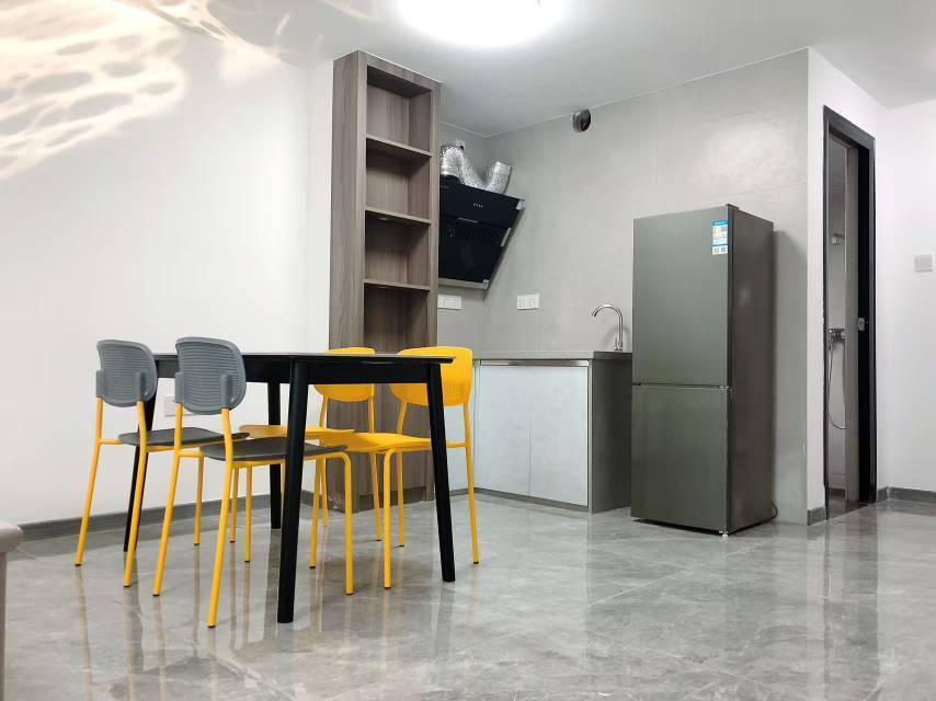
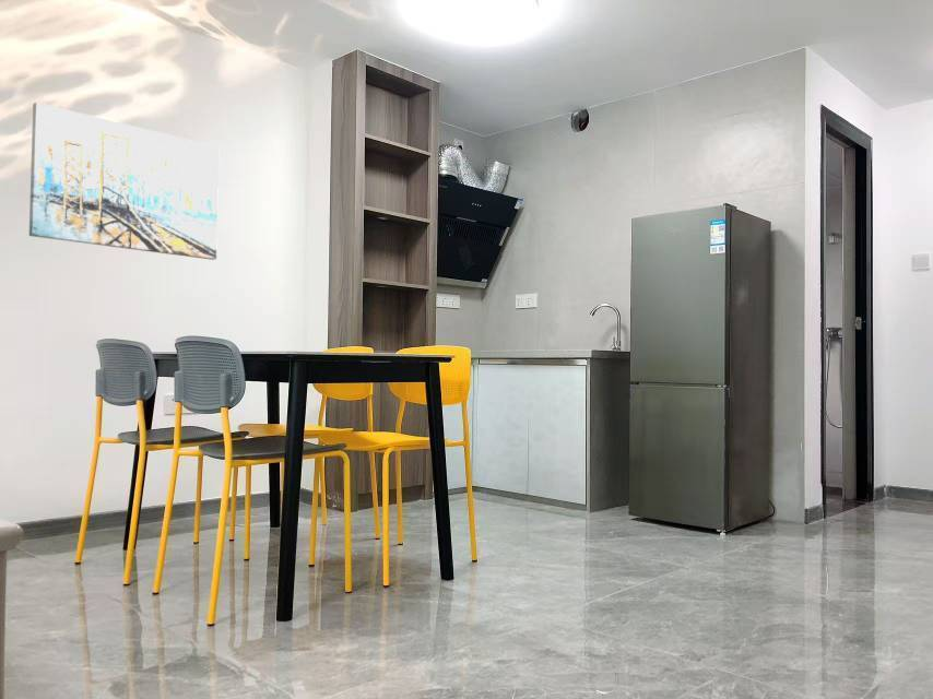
+ wall art (131, 187)
